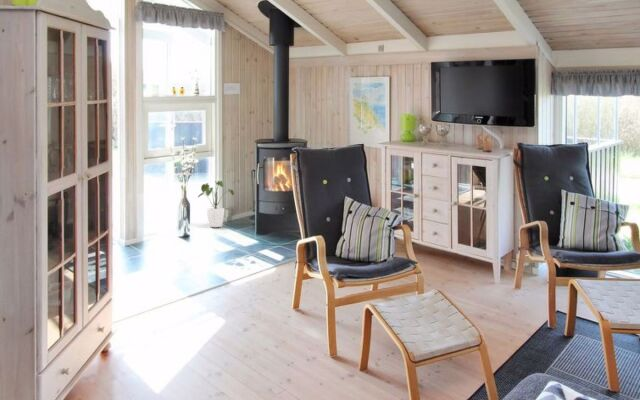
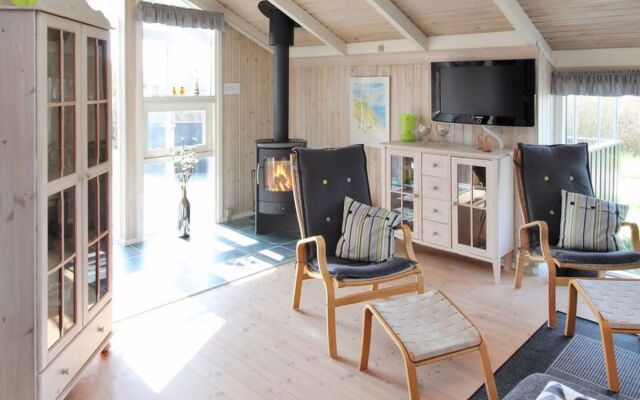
- house plant (218, 203)
